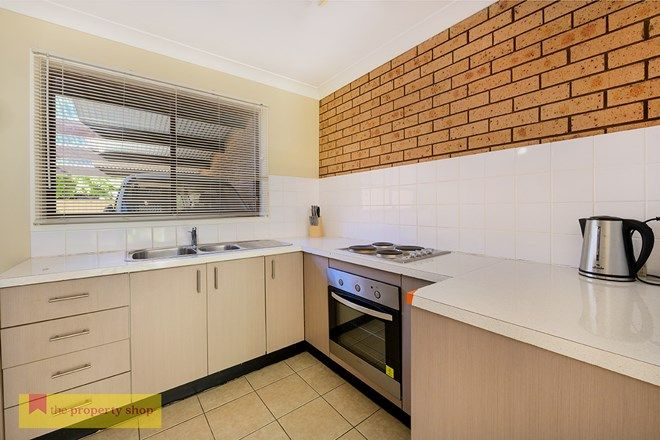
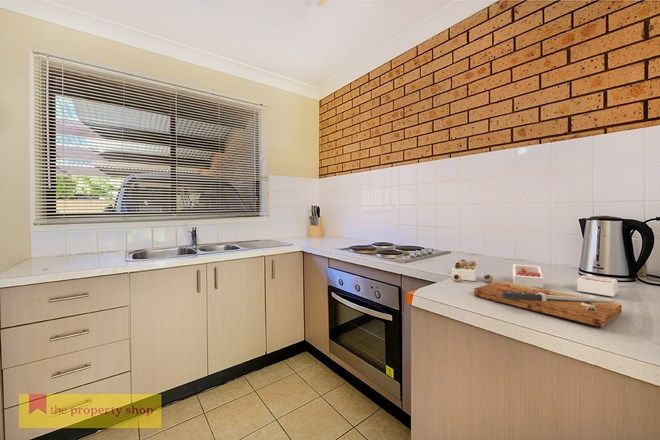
+ cutting board (529, 283)
